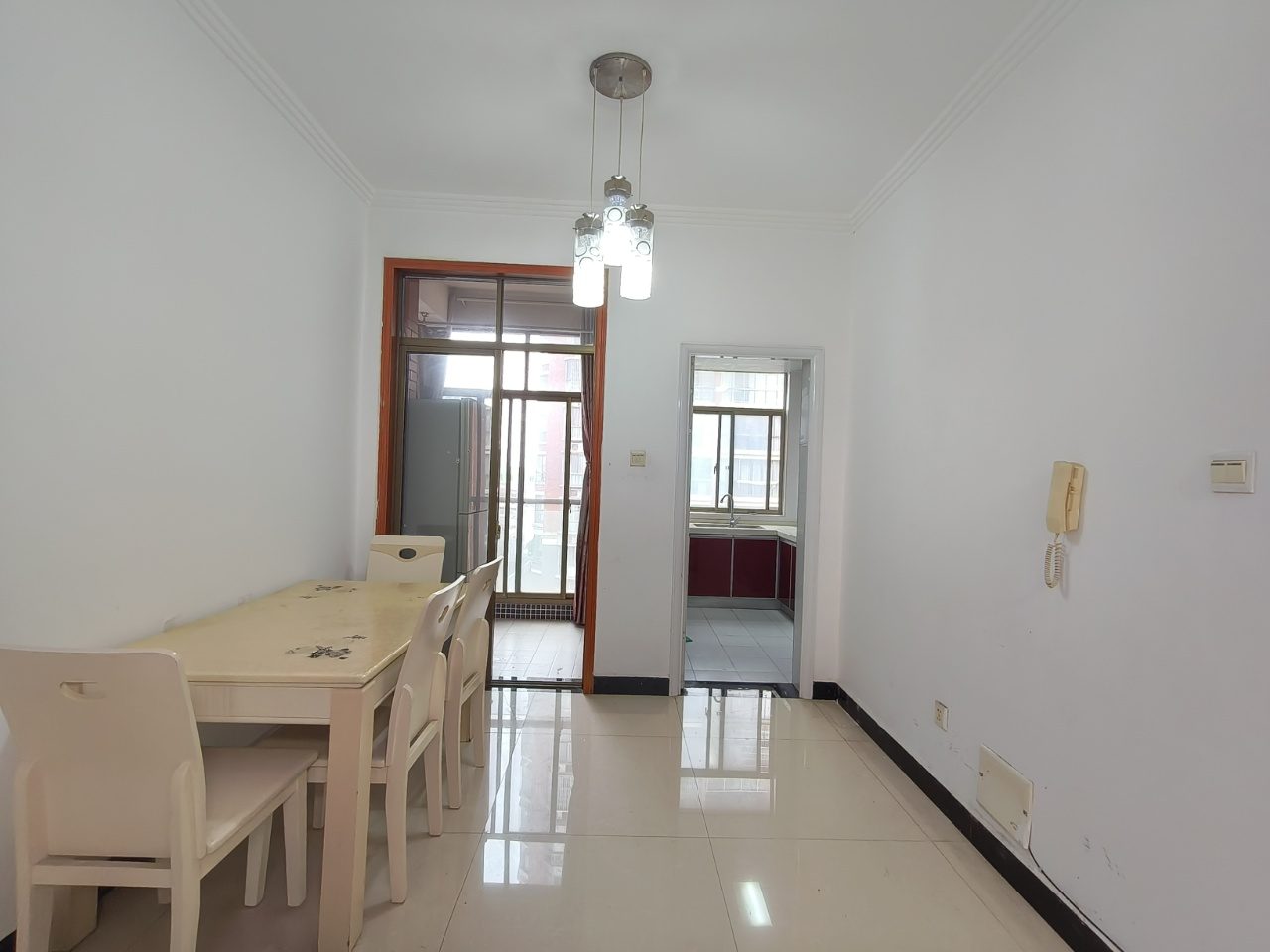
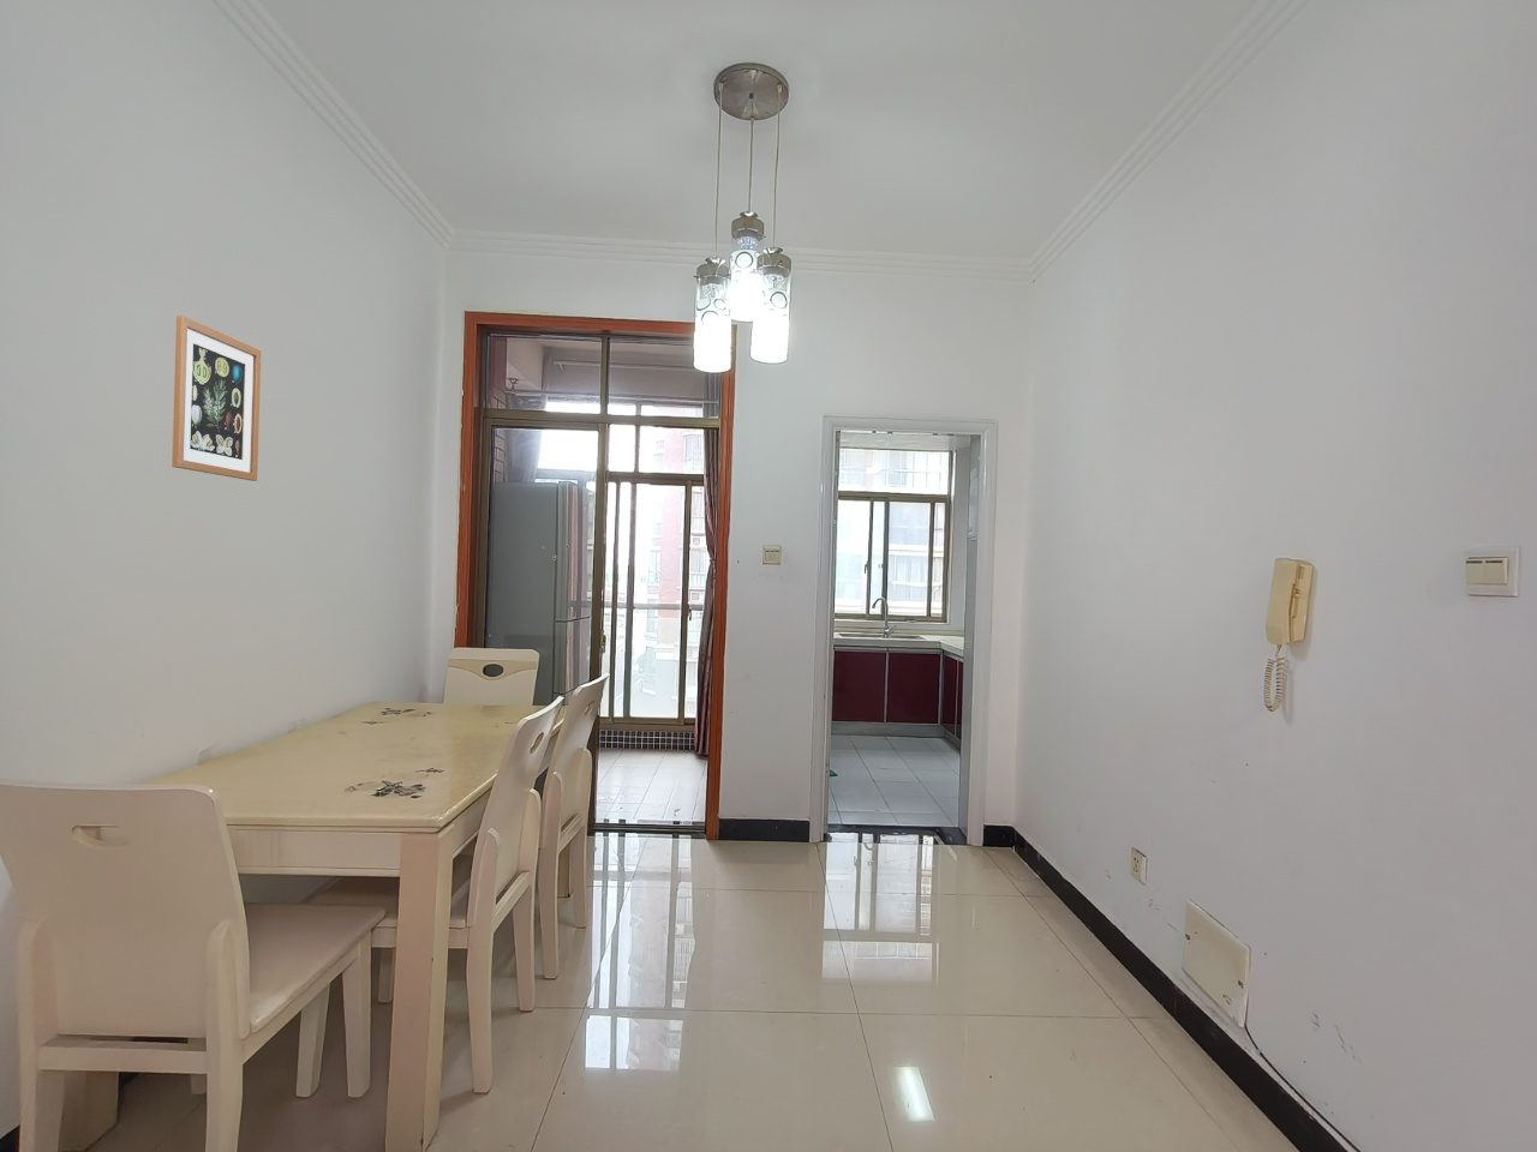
+ wall art (220, 404)
